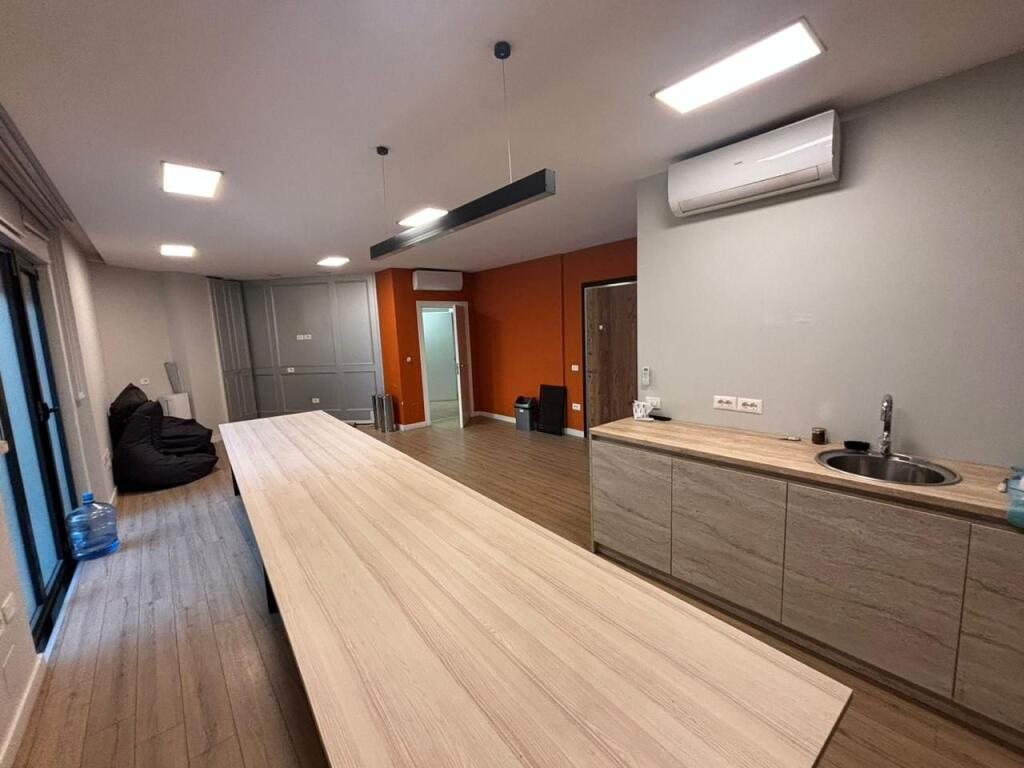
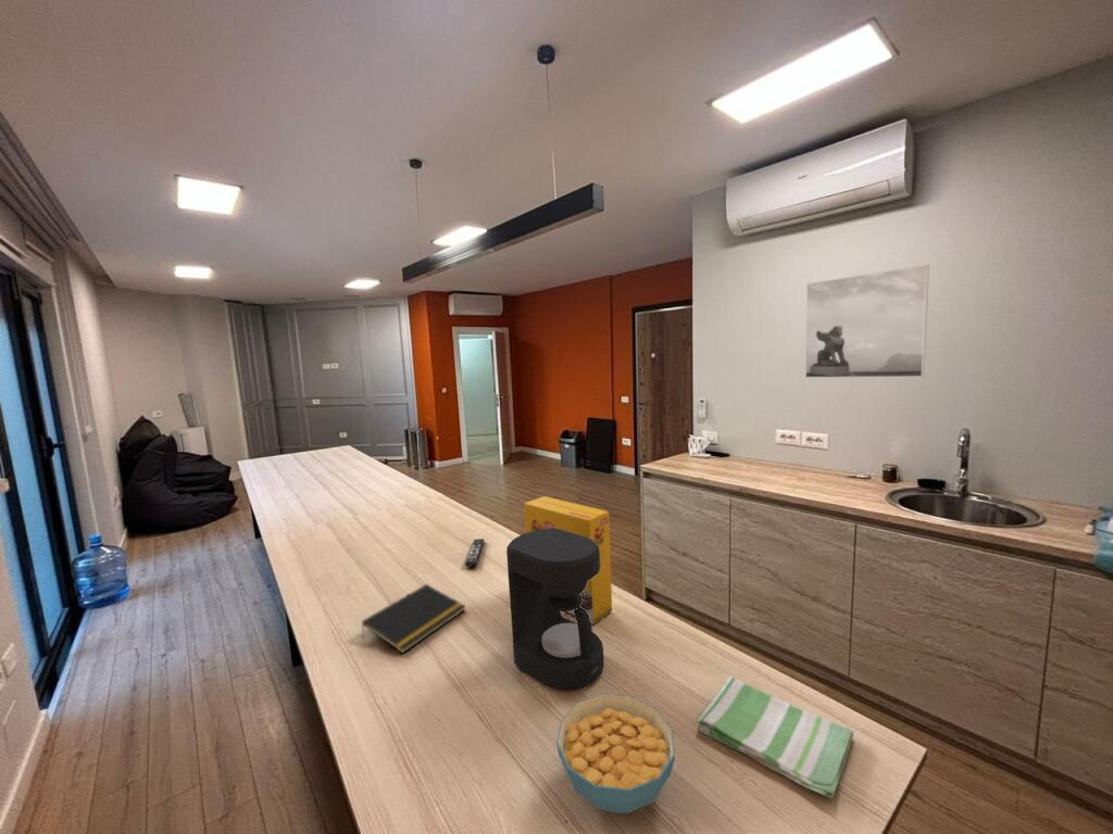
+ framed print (861, 327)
+ dish towel (773, 728)
+ cereal bowl (615, 761)
+ notepad (415, 615)
+ cereal box (572, 532)
+ coffee maker (556, 603)
+ remote control (475, 552)
